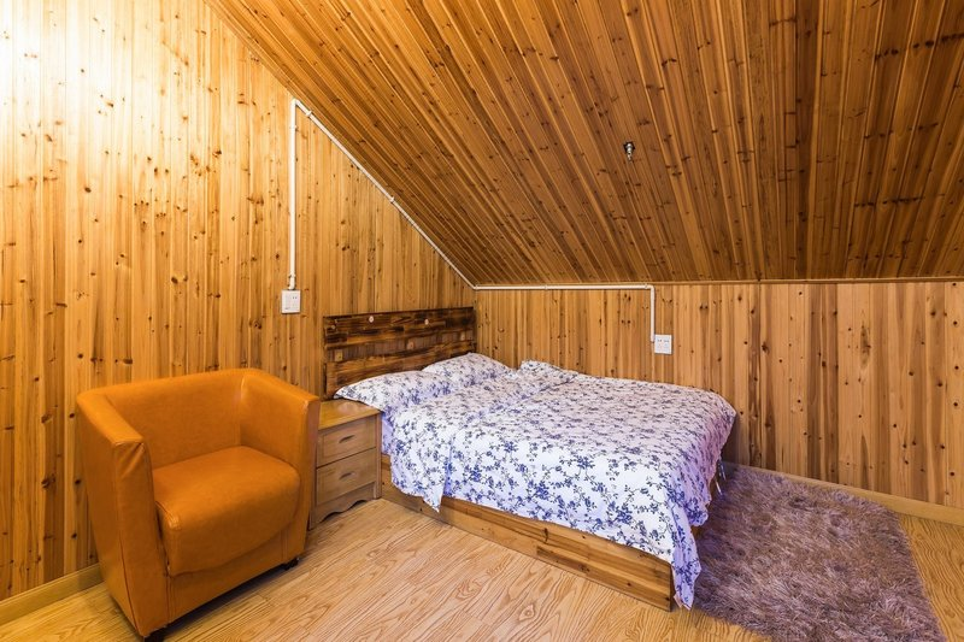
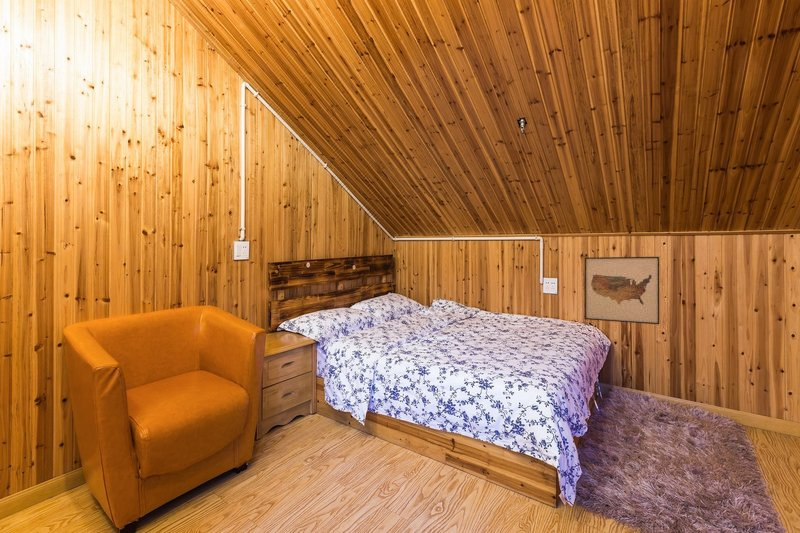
+ wall art (620, 289)
